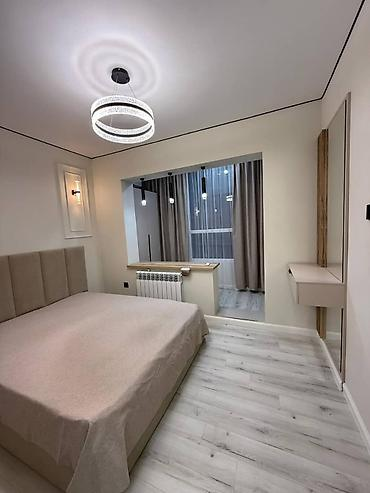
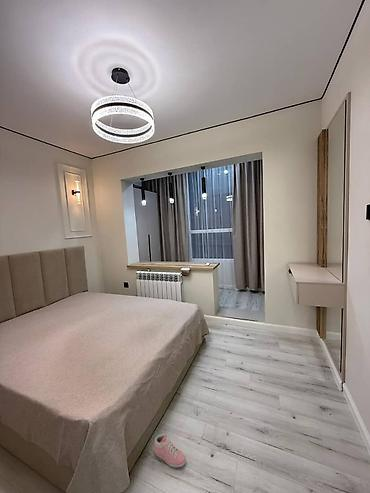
+ sneaker (168, 449)
